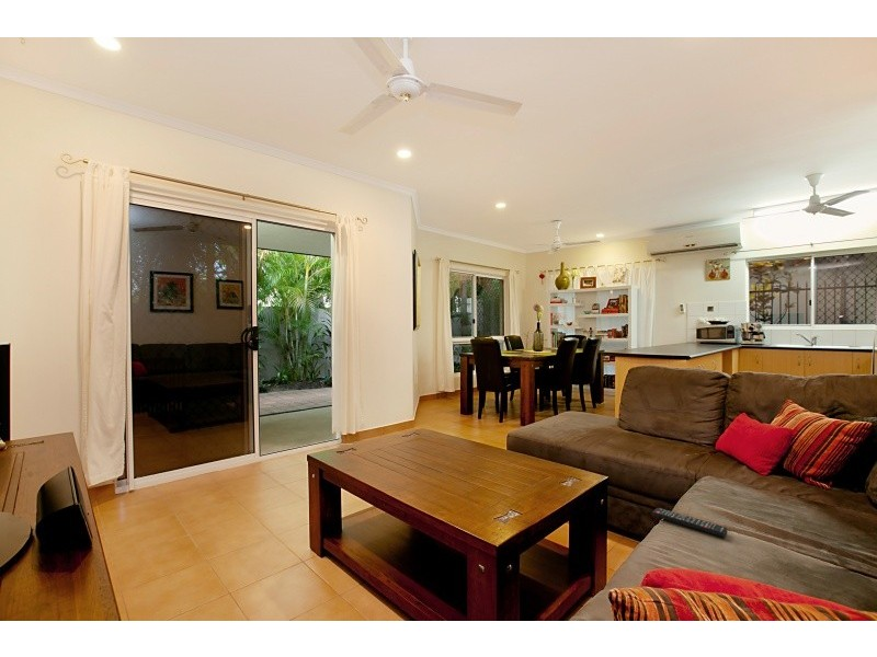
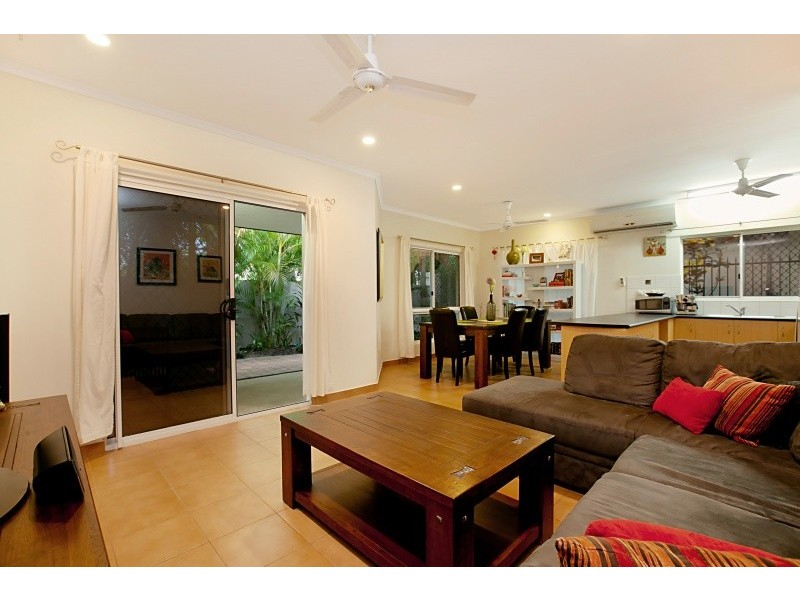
- remote control (687, 521)
